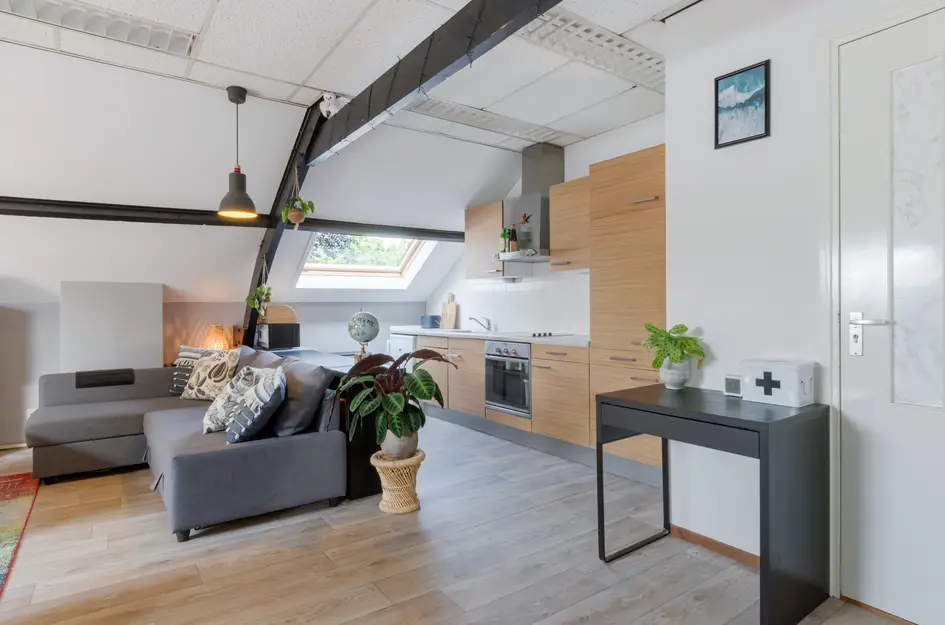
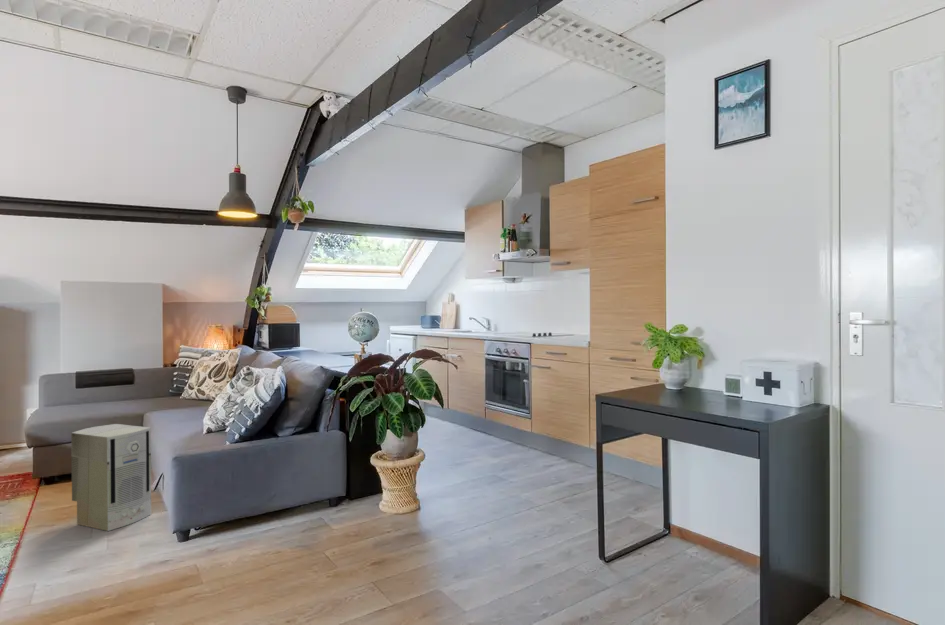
+ air purifier (112, 474)
